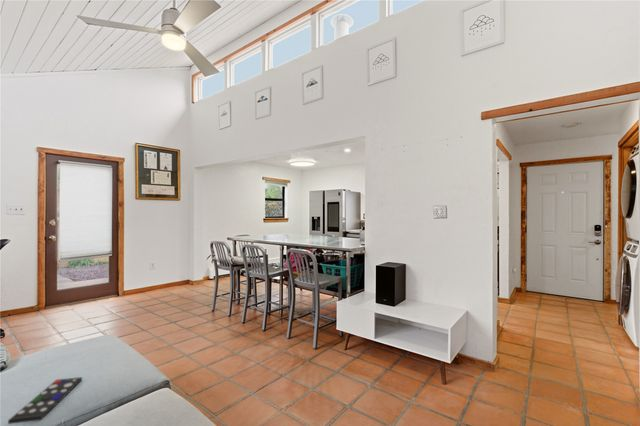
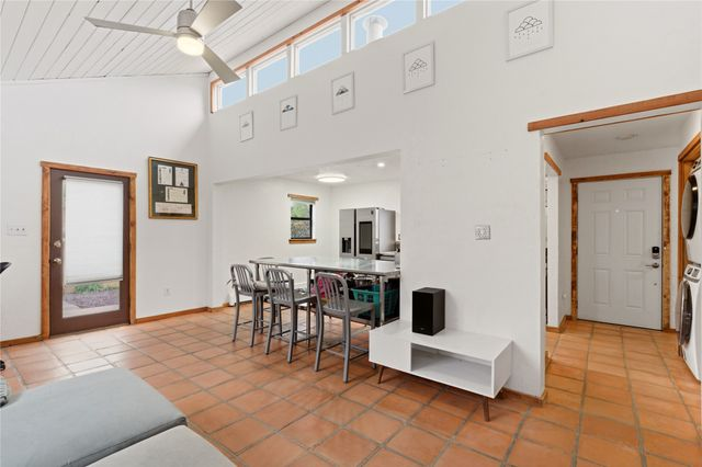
- remote control (49, 397)
